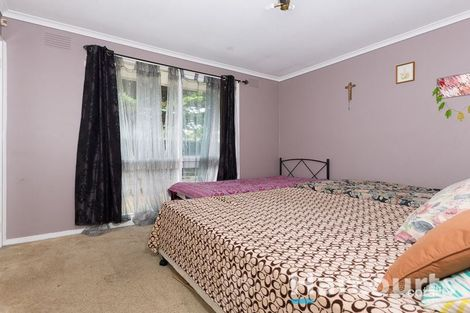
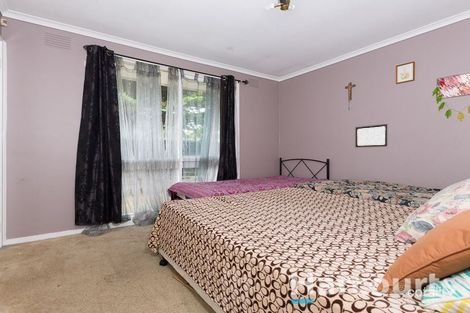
+ wall art (370, 136)
